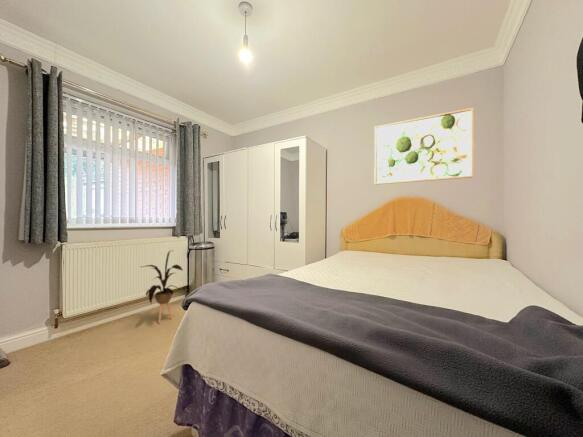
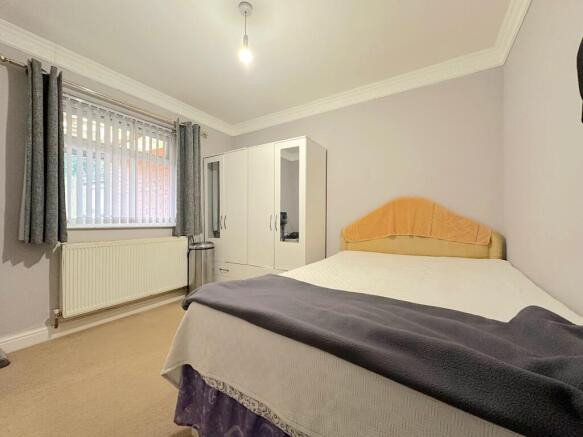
- house plant (160, 286)
- wall art (419, 149)
